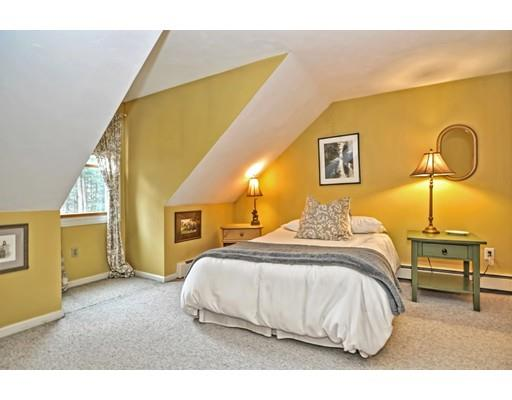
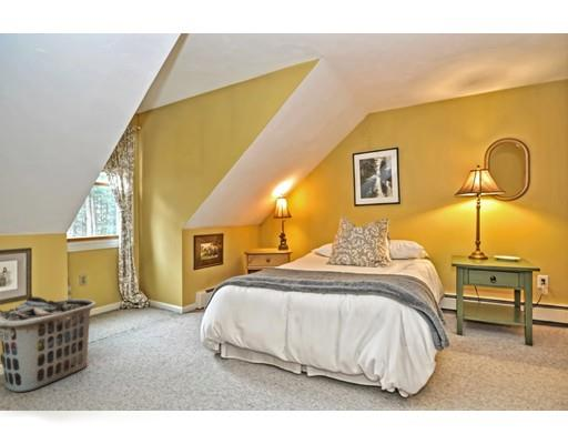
+ clothes hamper (48, 335)
